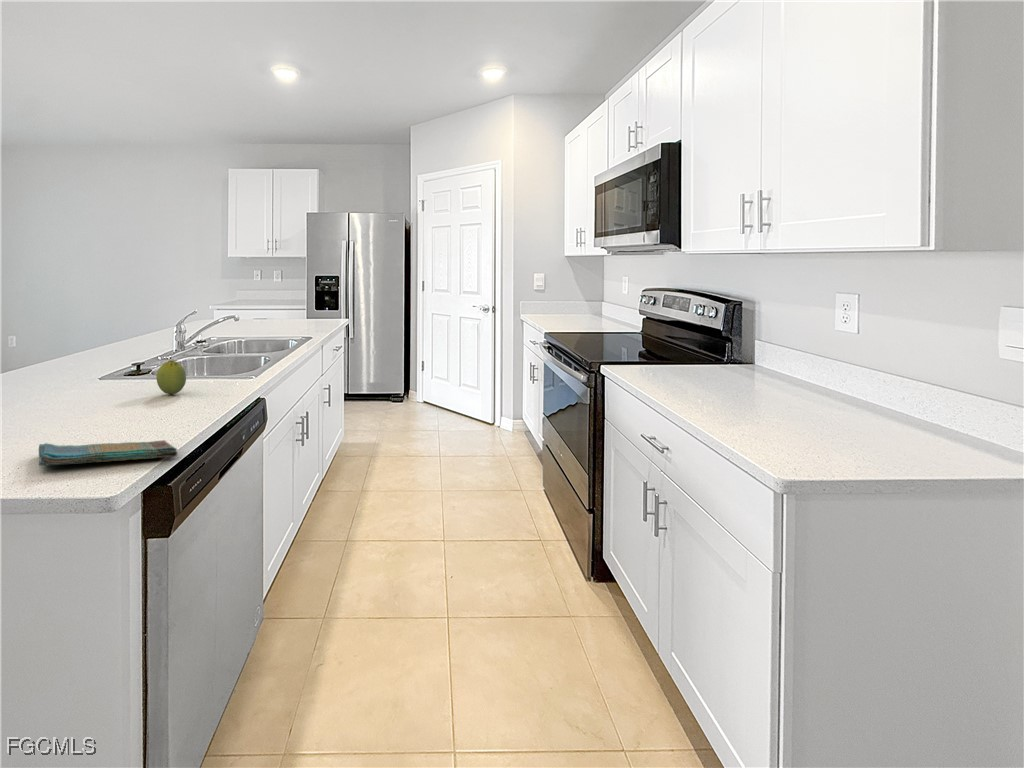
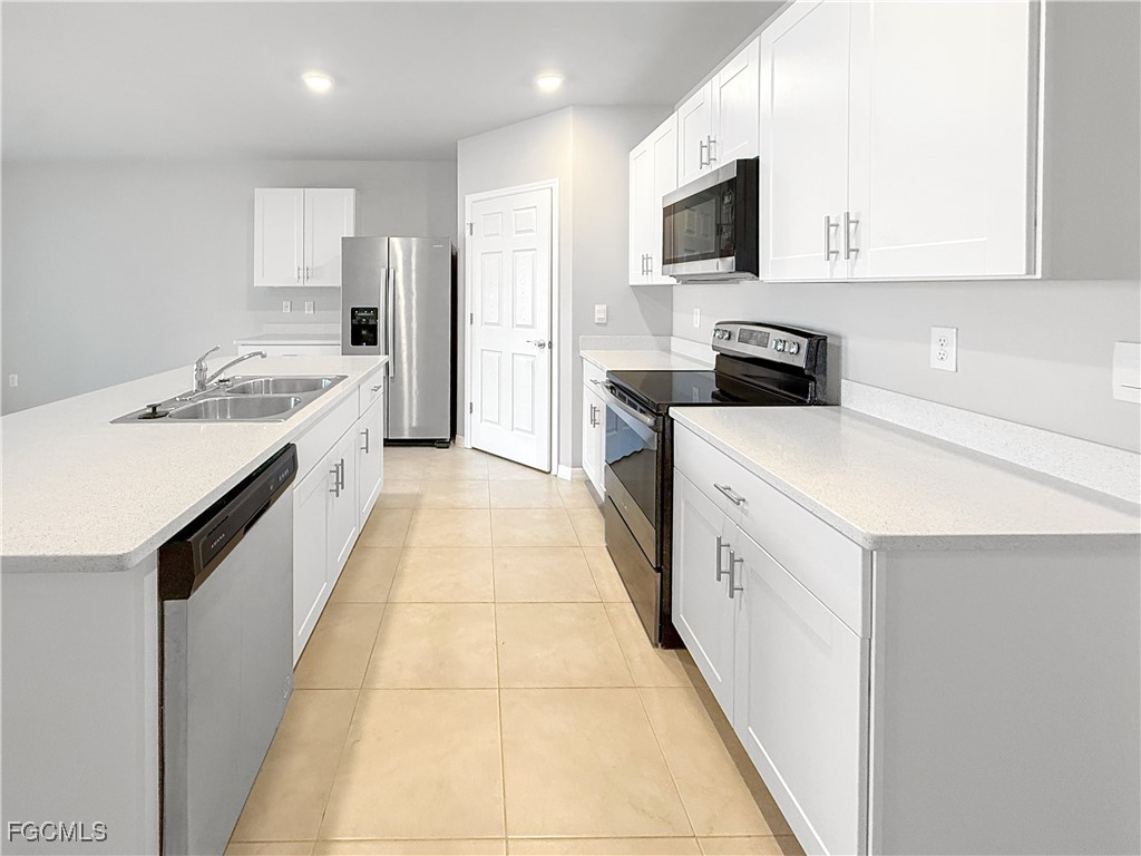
- fruit (171, 377)
- dish towel (107, 450)
